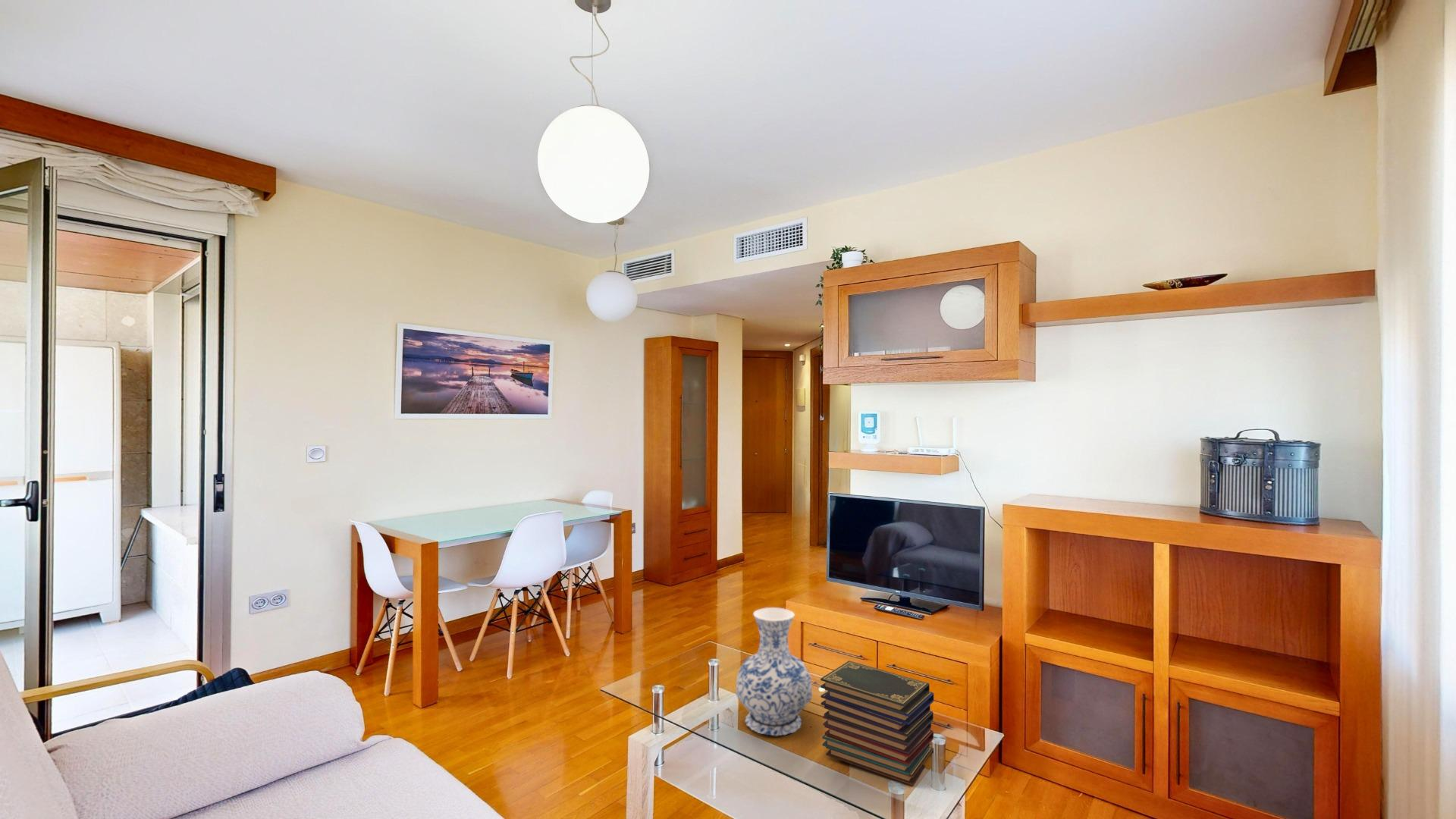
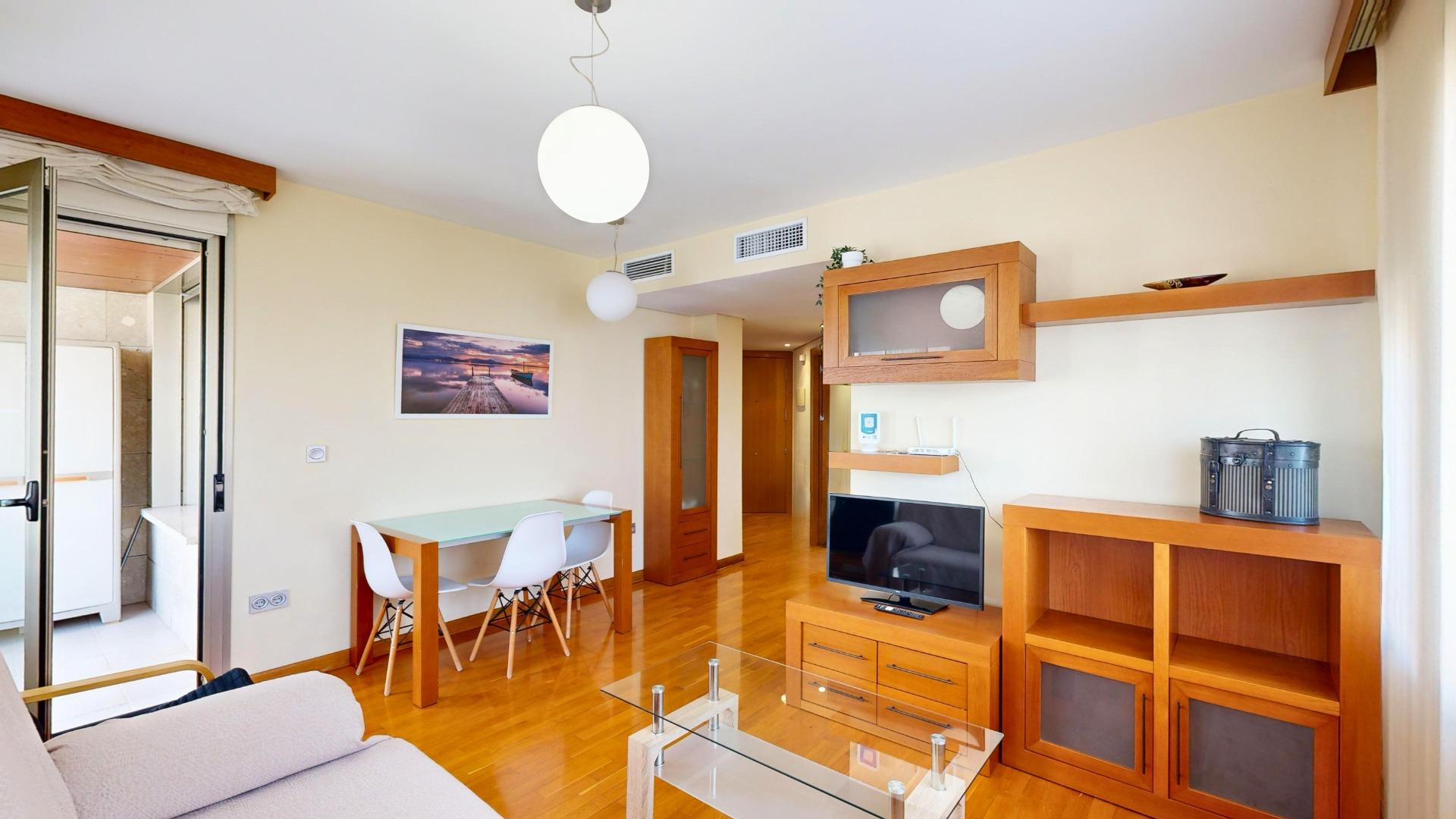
- book stack (876, 718)
- vase (774, 667)
